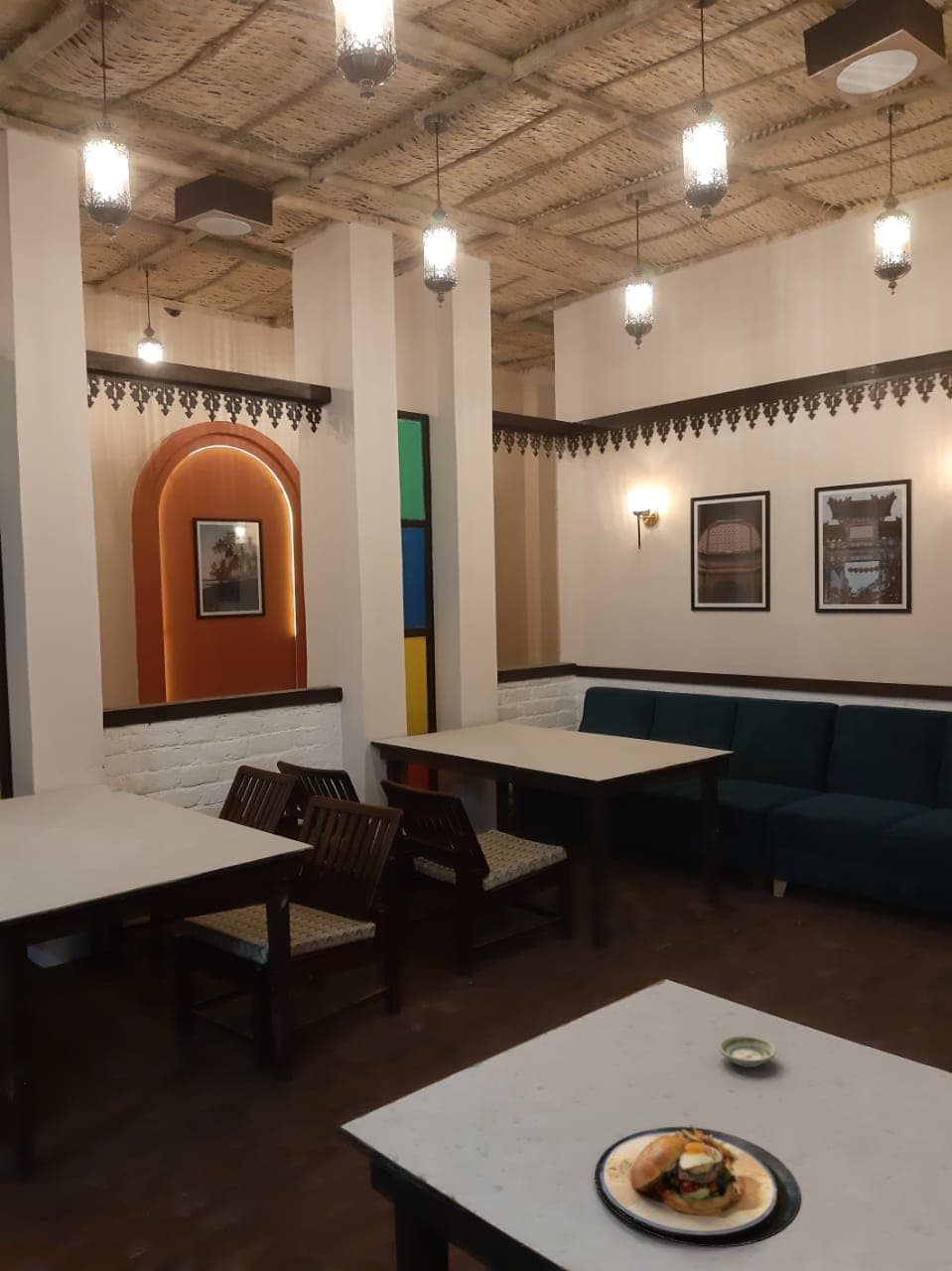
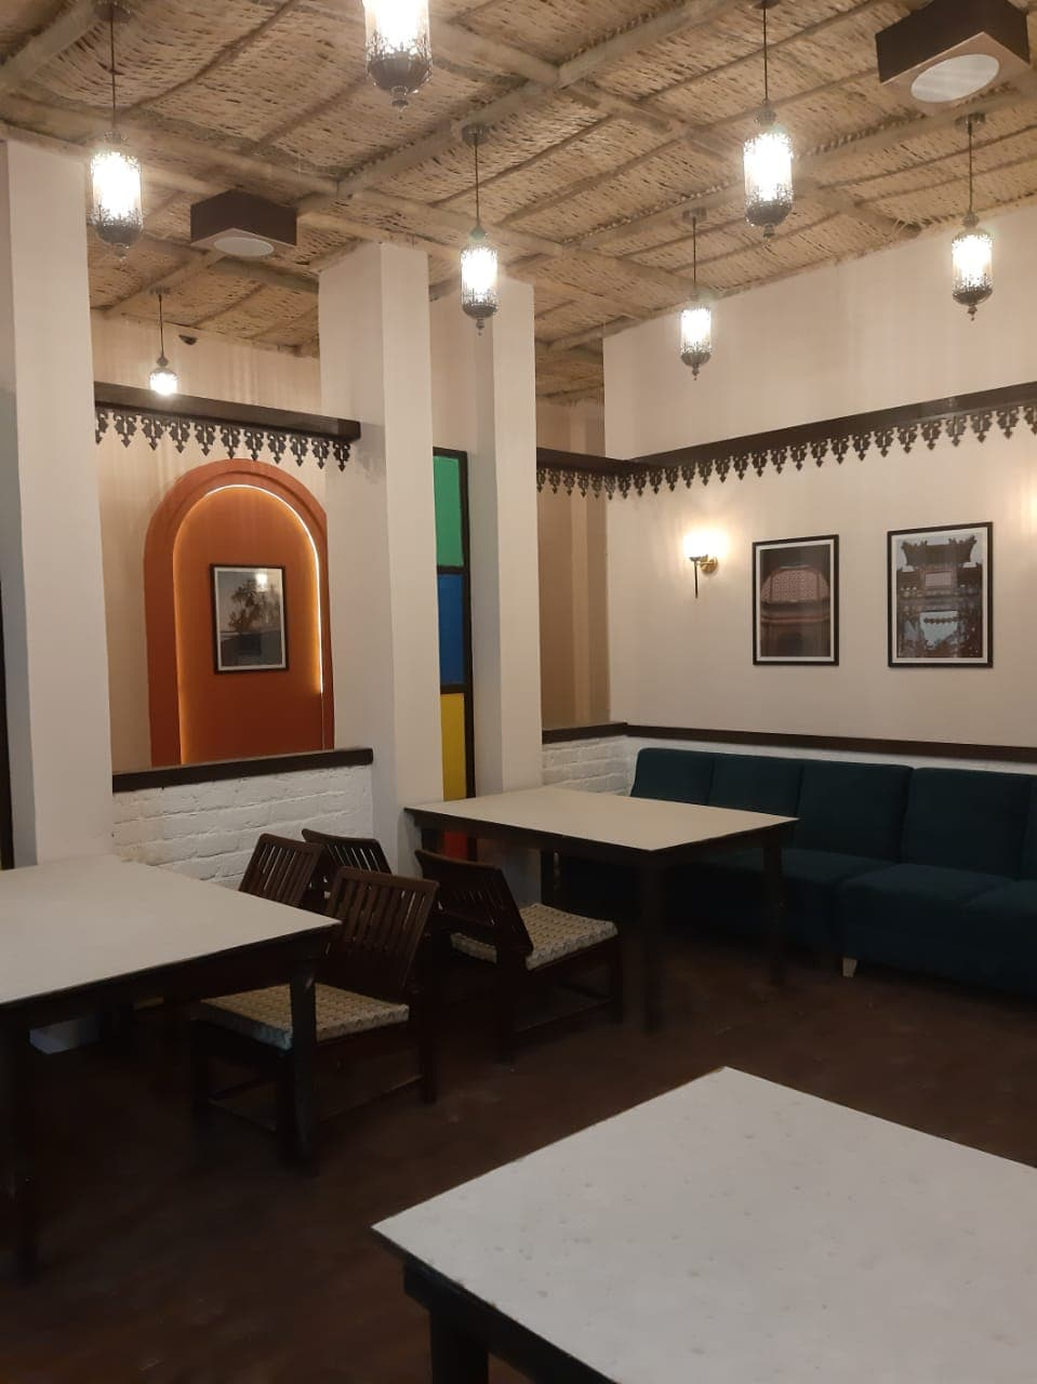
- saucer (747, 1054)
- plate (695, 1154)
